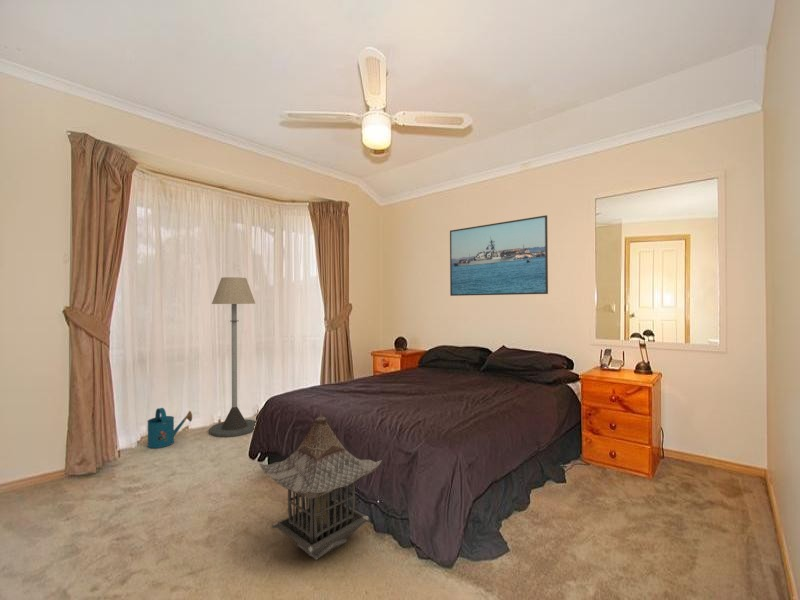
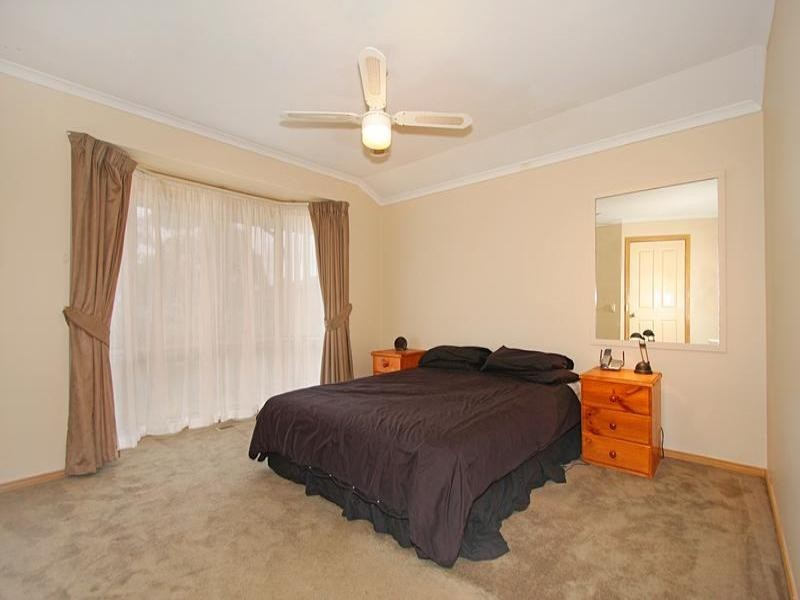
- watering can (170, 424)
- floor lamp (234, 353)
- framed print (494, 259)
- lantern (321, 477)
